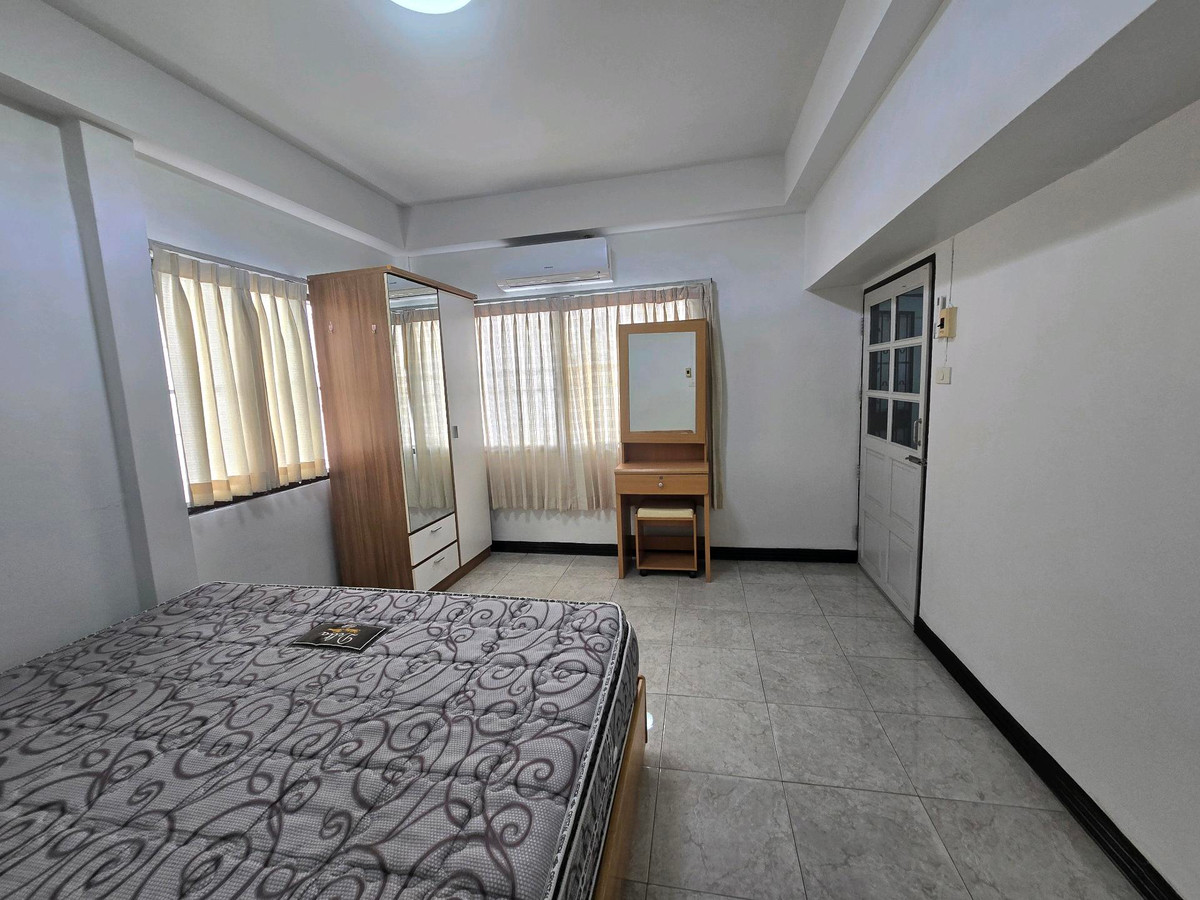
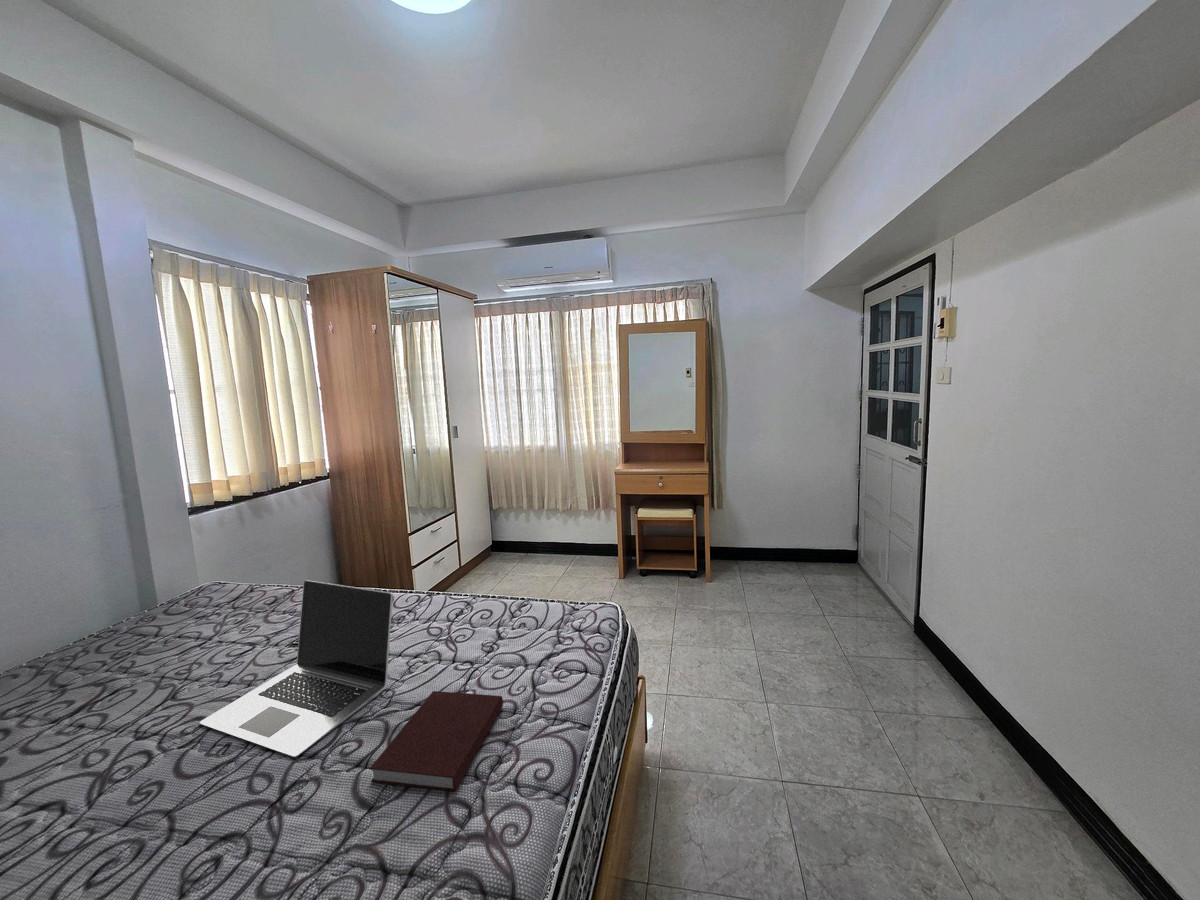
+ notebook (443, 734)
+ laptop (301, 655)
